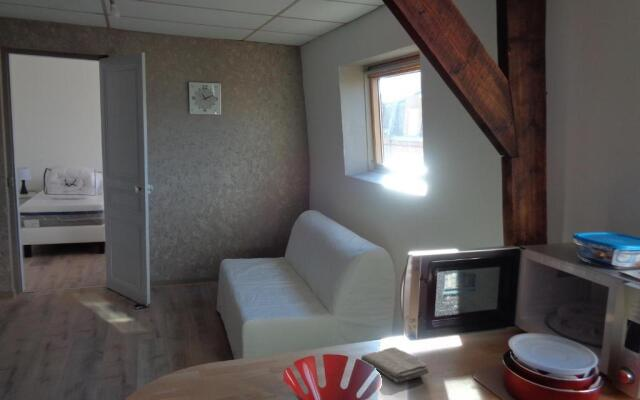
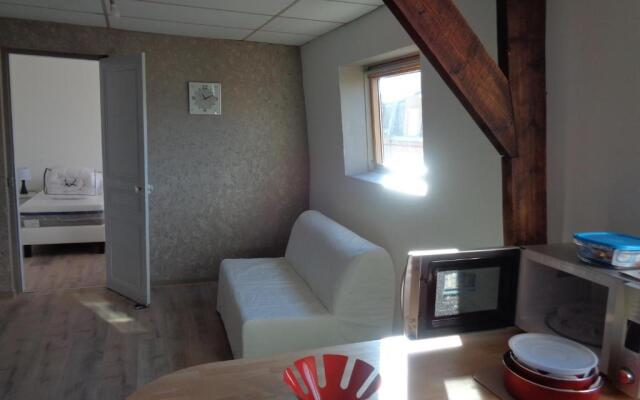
- washcloth (394, 362)
